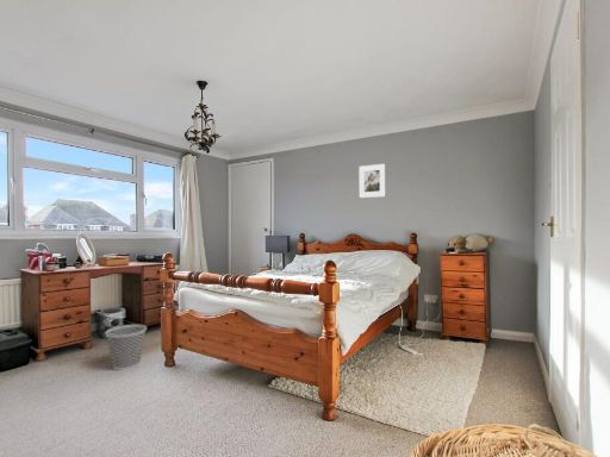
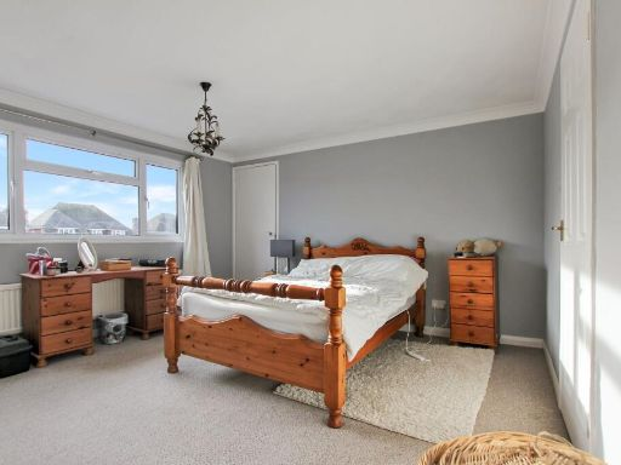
- wastebasket (126, 348)
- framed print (372, 181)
